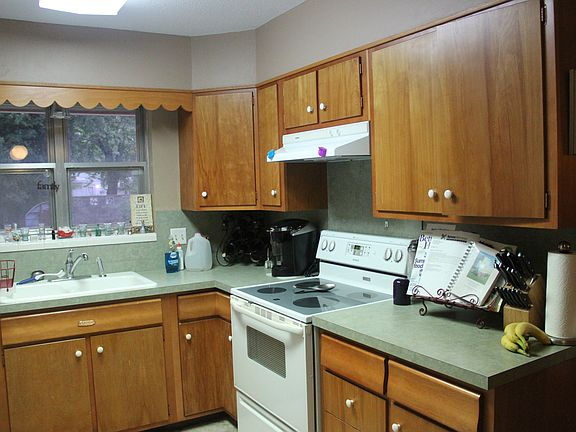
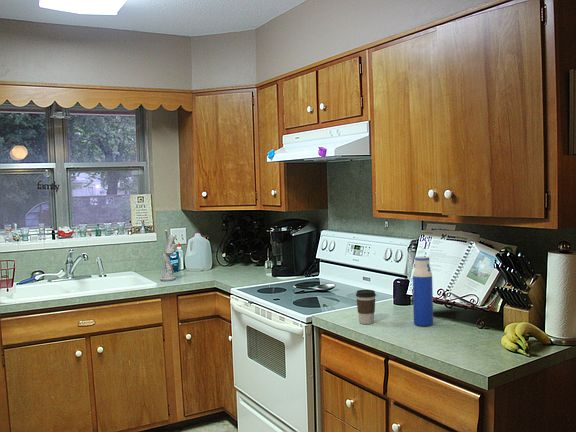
+ coffee cup (366, 306)
+ utensil holder (167, 254)
+ water bottle (422, 290)
